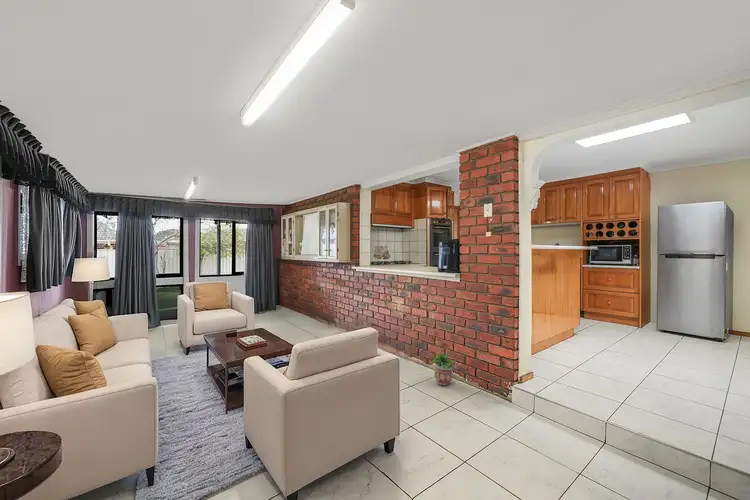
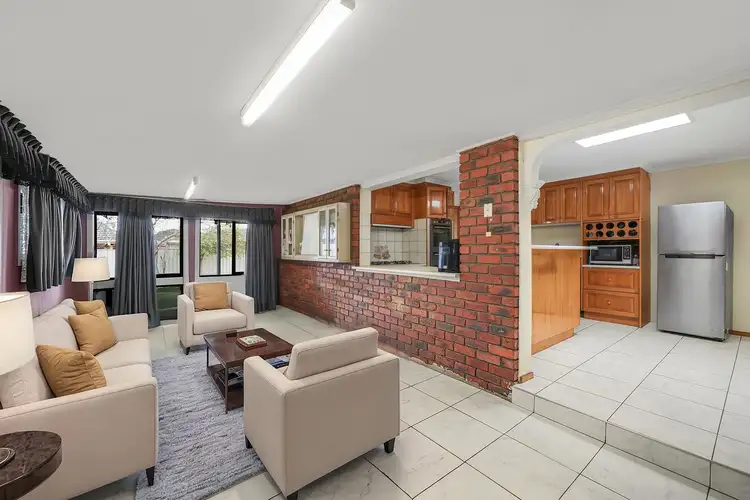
- potted plant (444, 367)
